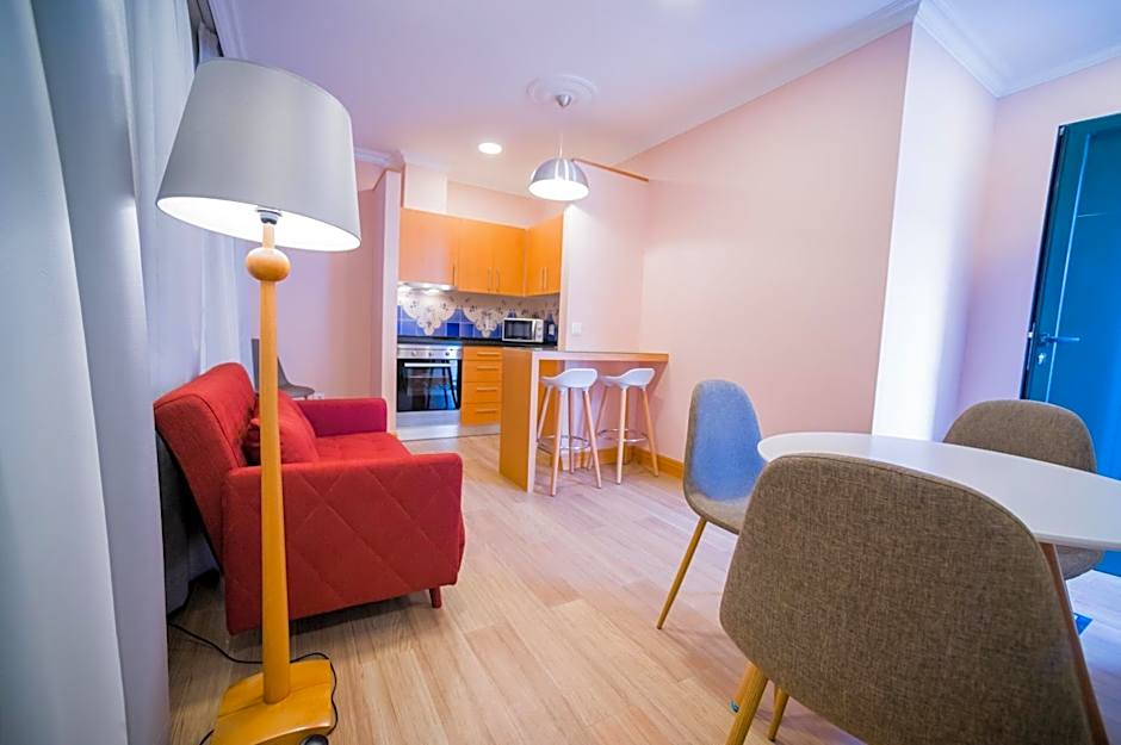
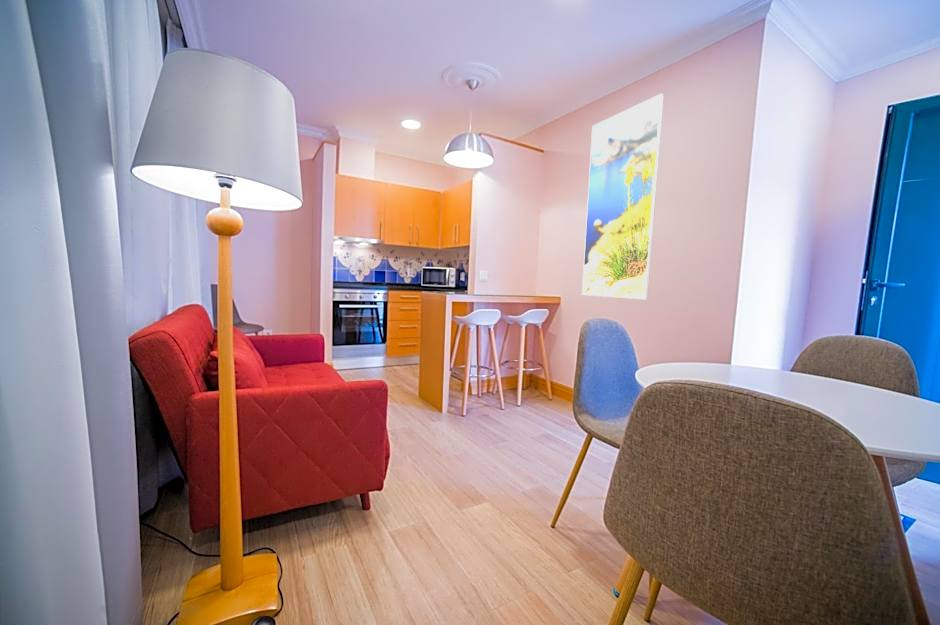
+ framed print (617, 206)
